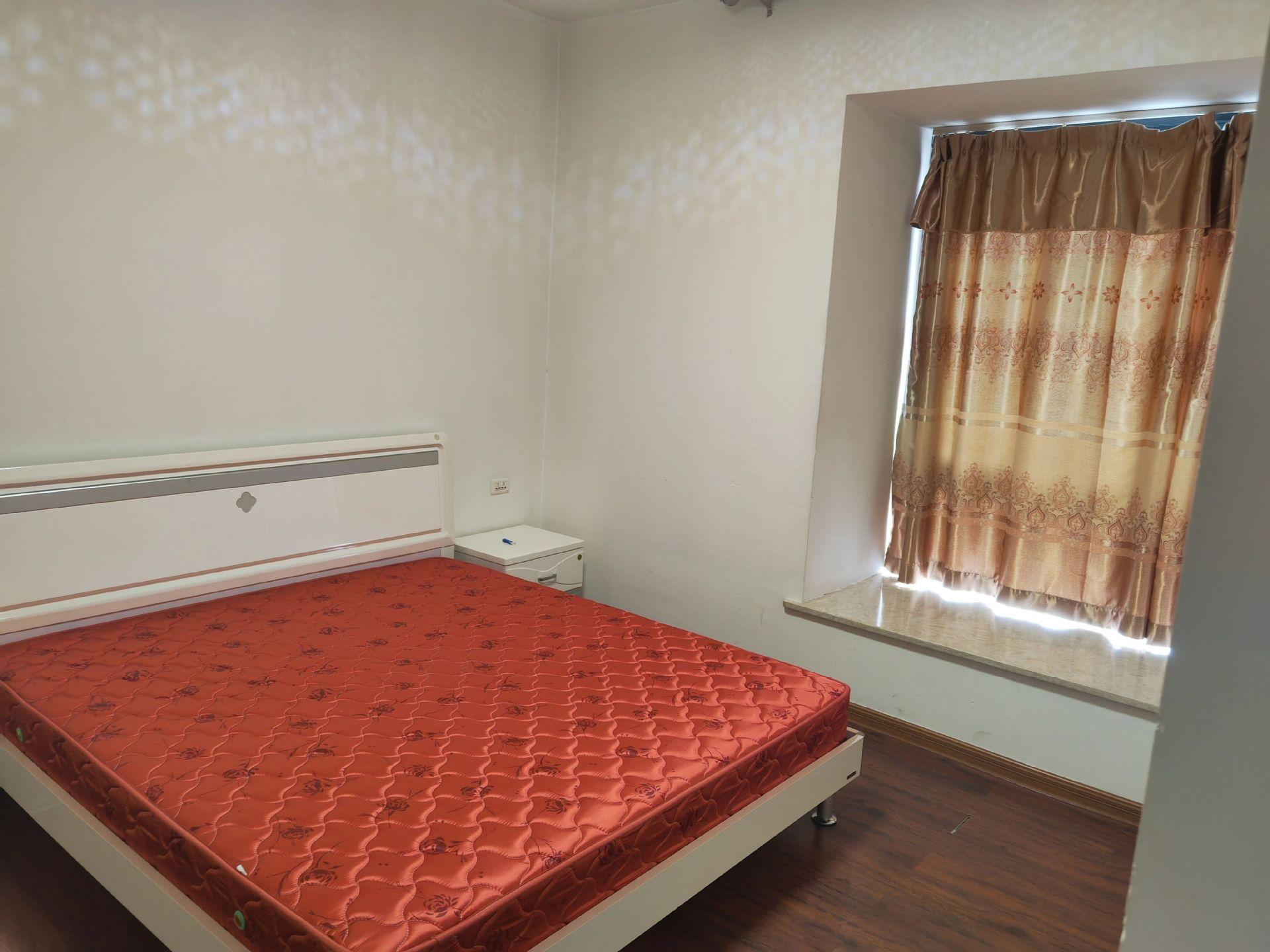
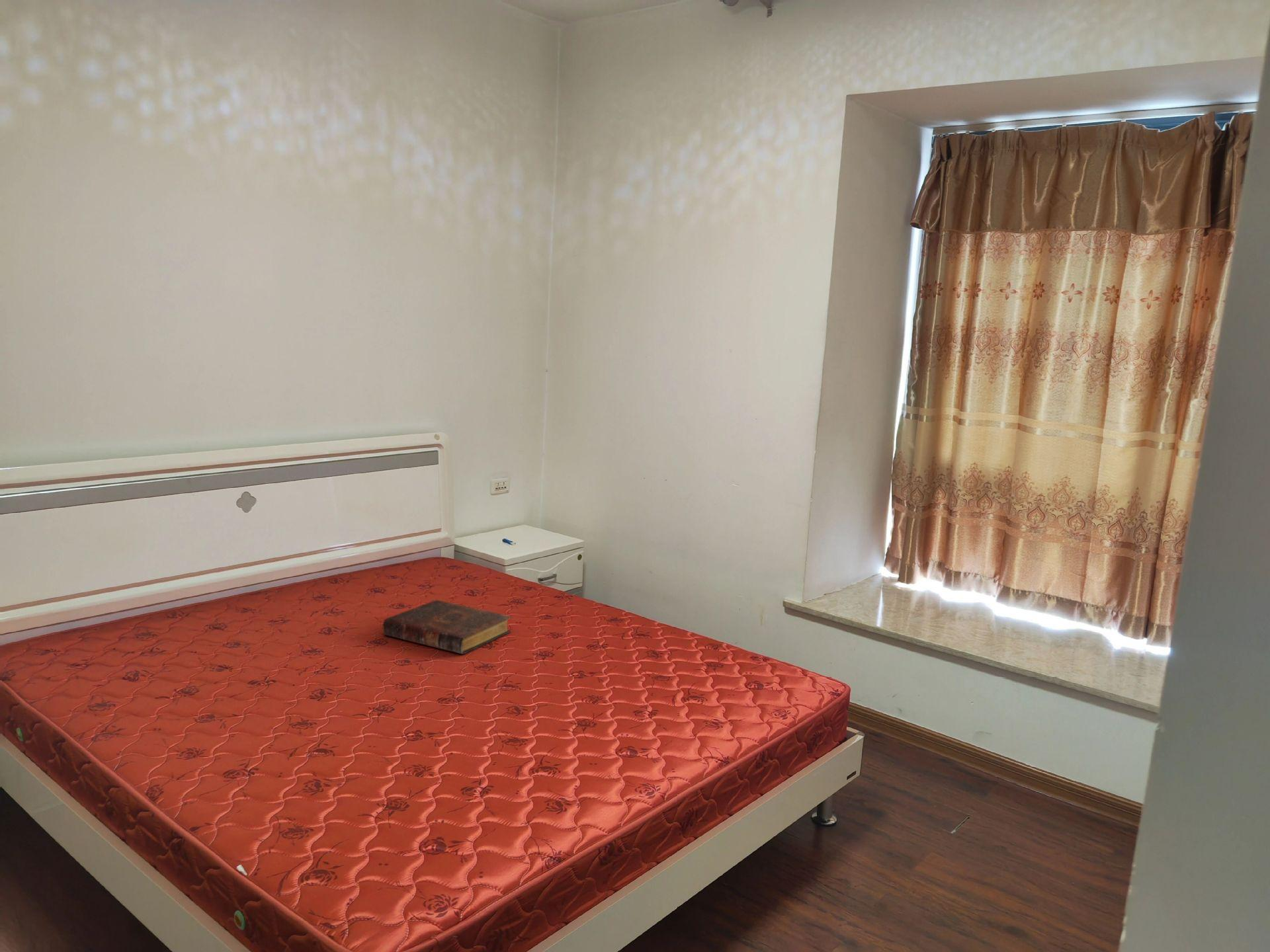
+ book (448, 625)
